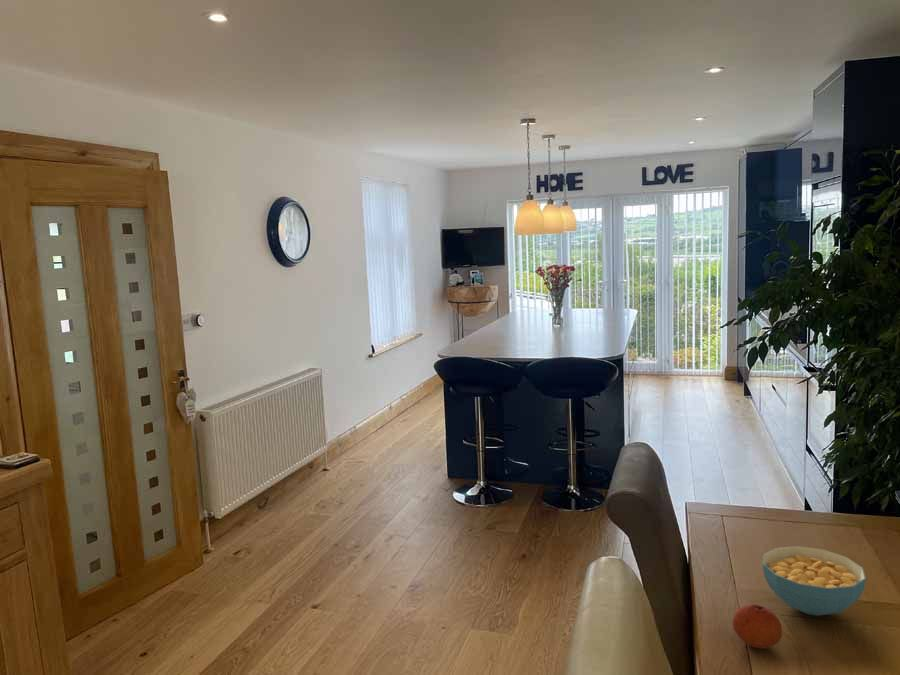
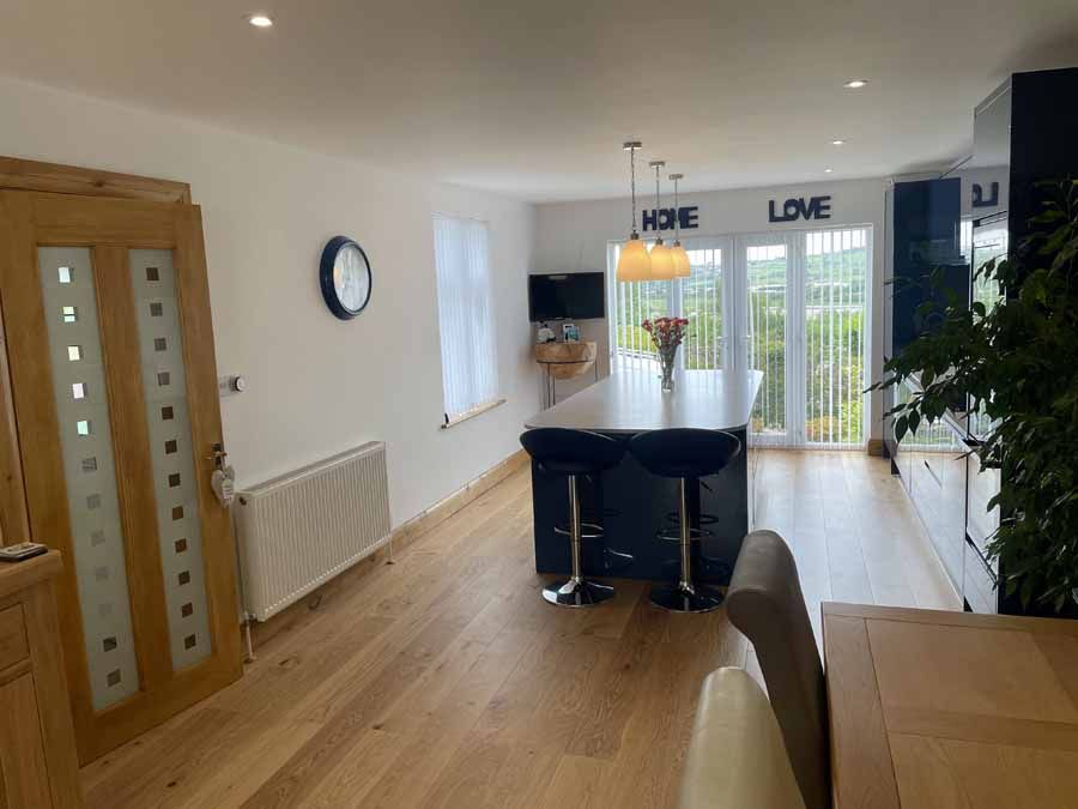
- cereal bowl (811, 587)
- fruit (757, 624)
